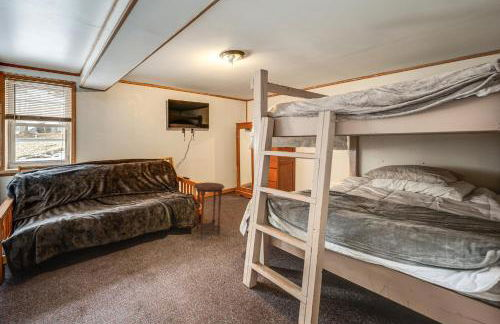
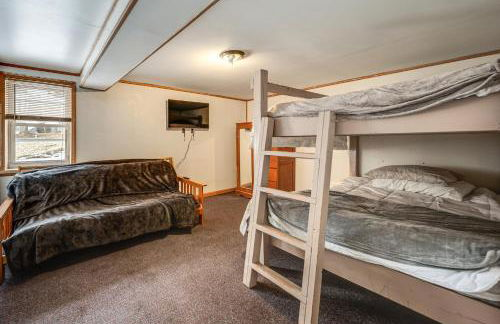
- side table (213, 209)
